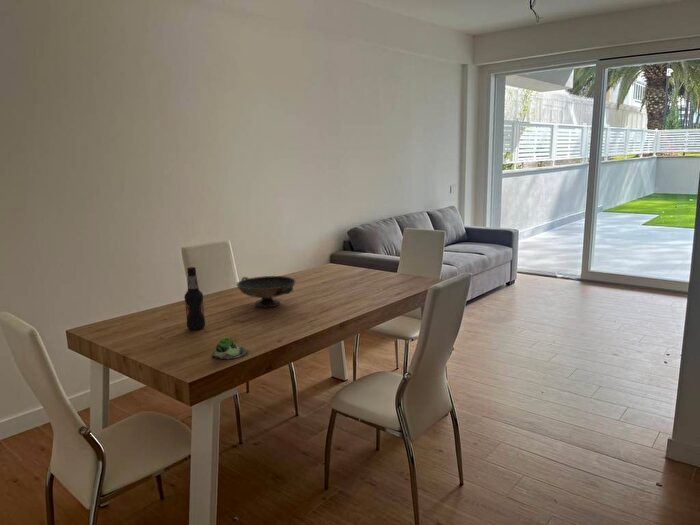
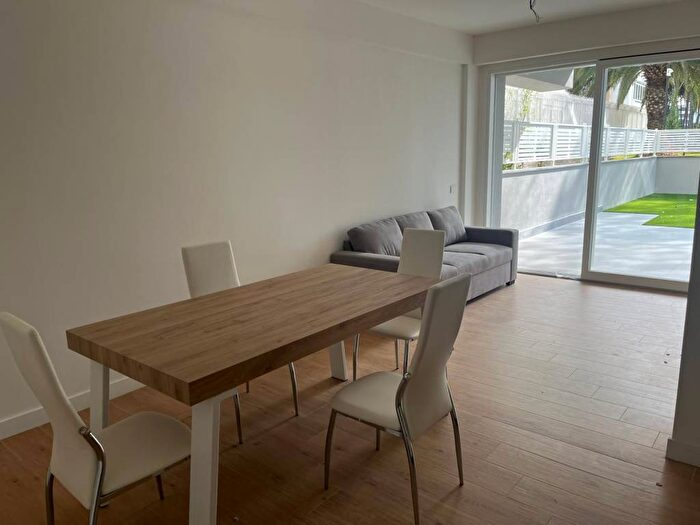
- decorative bowl (266, 292)
- succulent plant (229, 344)
- bottle (193, 297)
